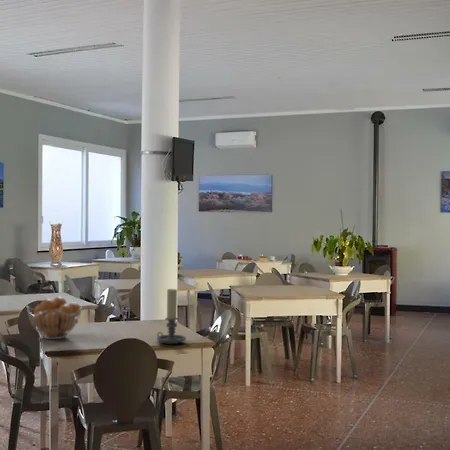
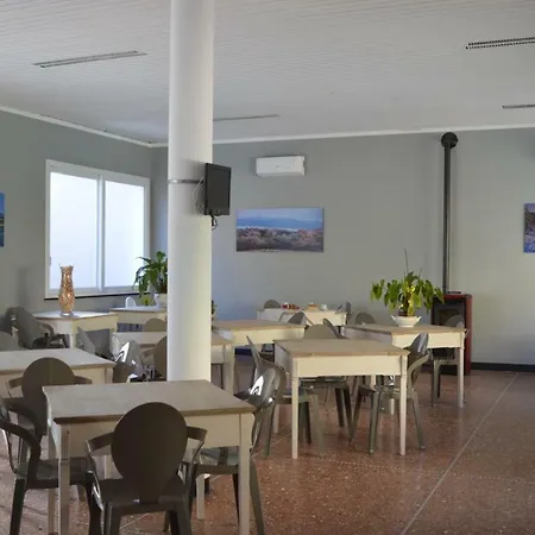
- fruit basket (54, 317)
- candle holder (169, 314)
